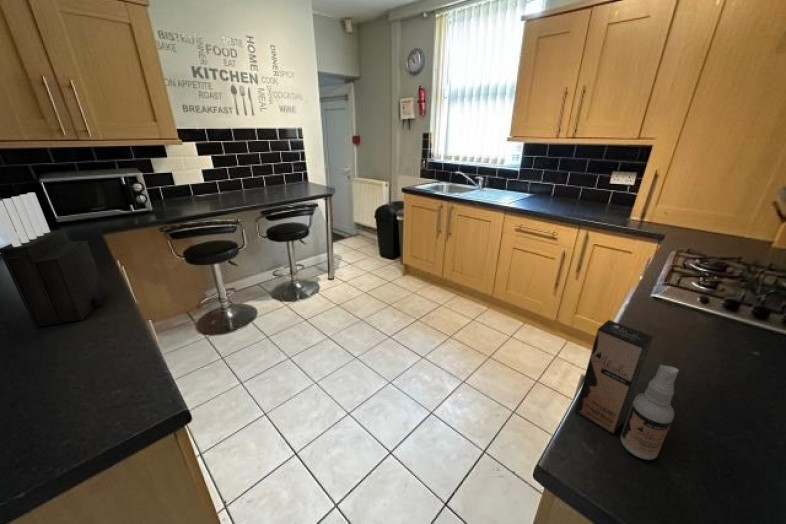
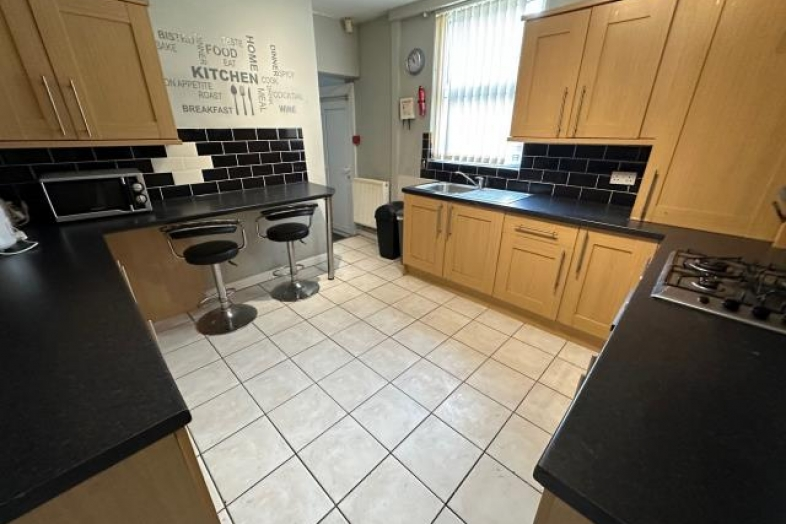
- knife block (57, 256)
- spray bottle (627, 388)
